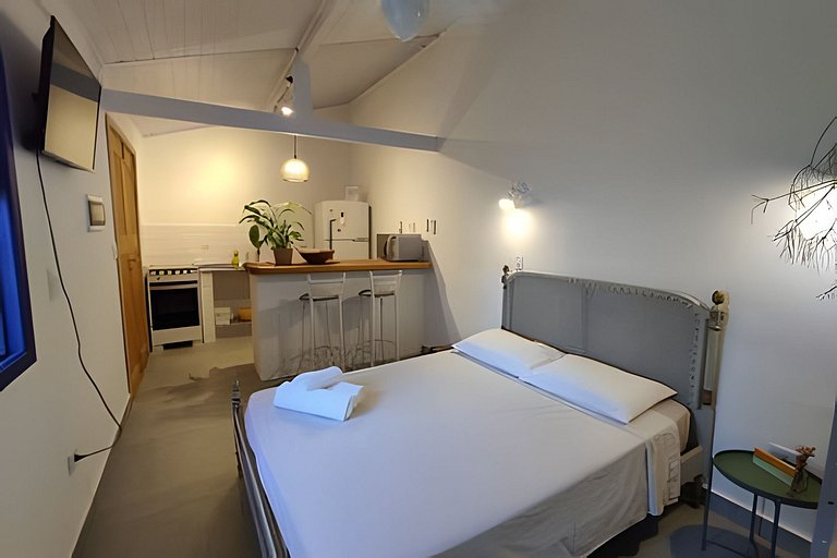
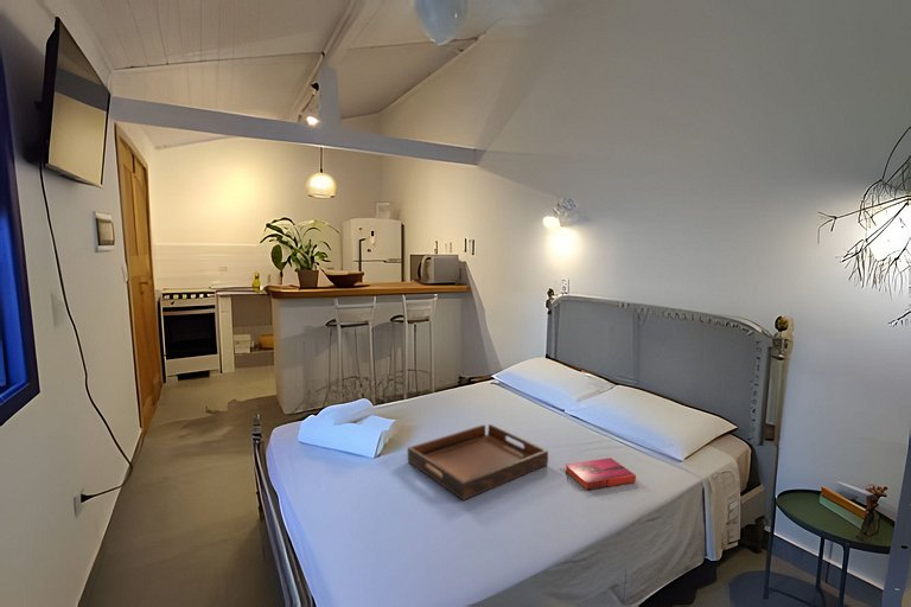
+ hardback book (599, 473)
+ serving tray (477, 455)
